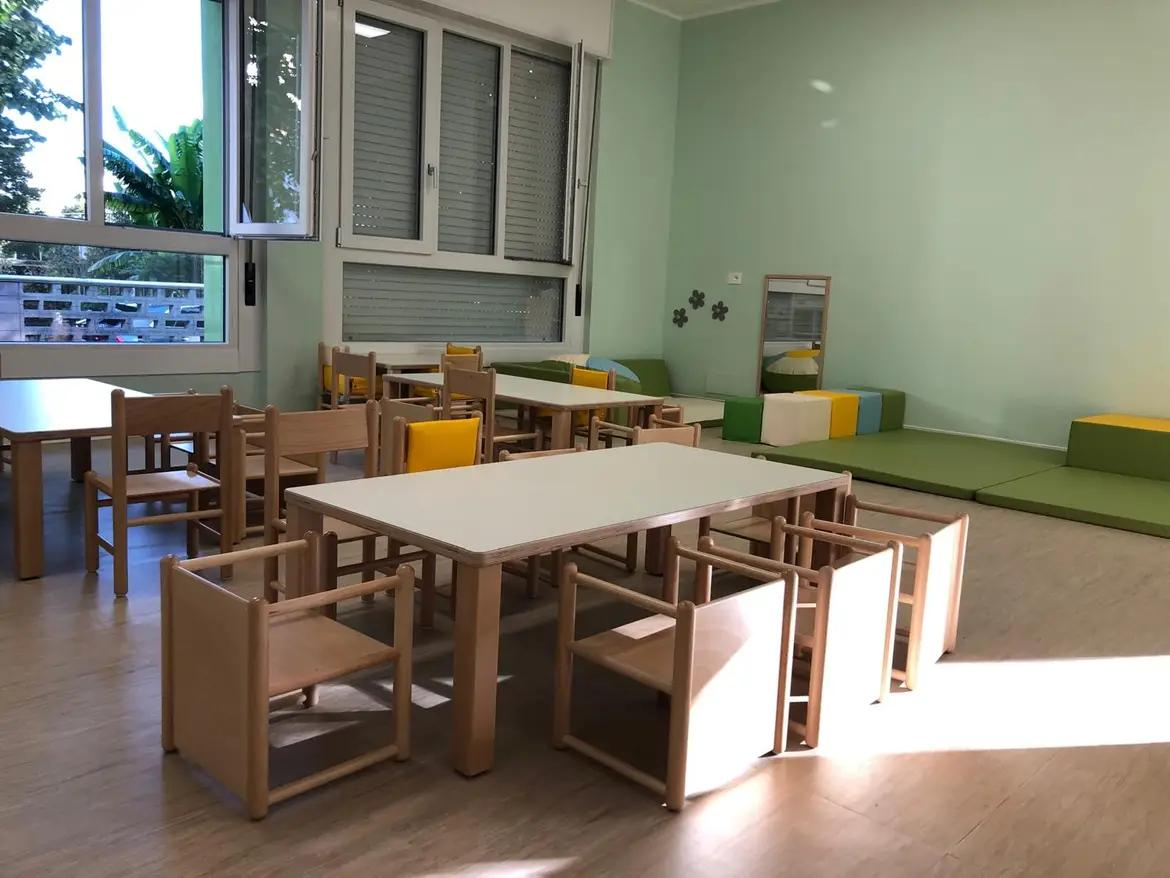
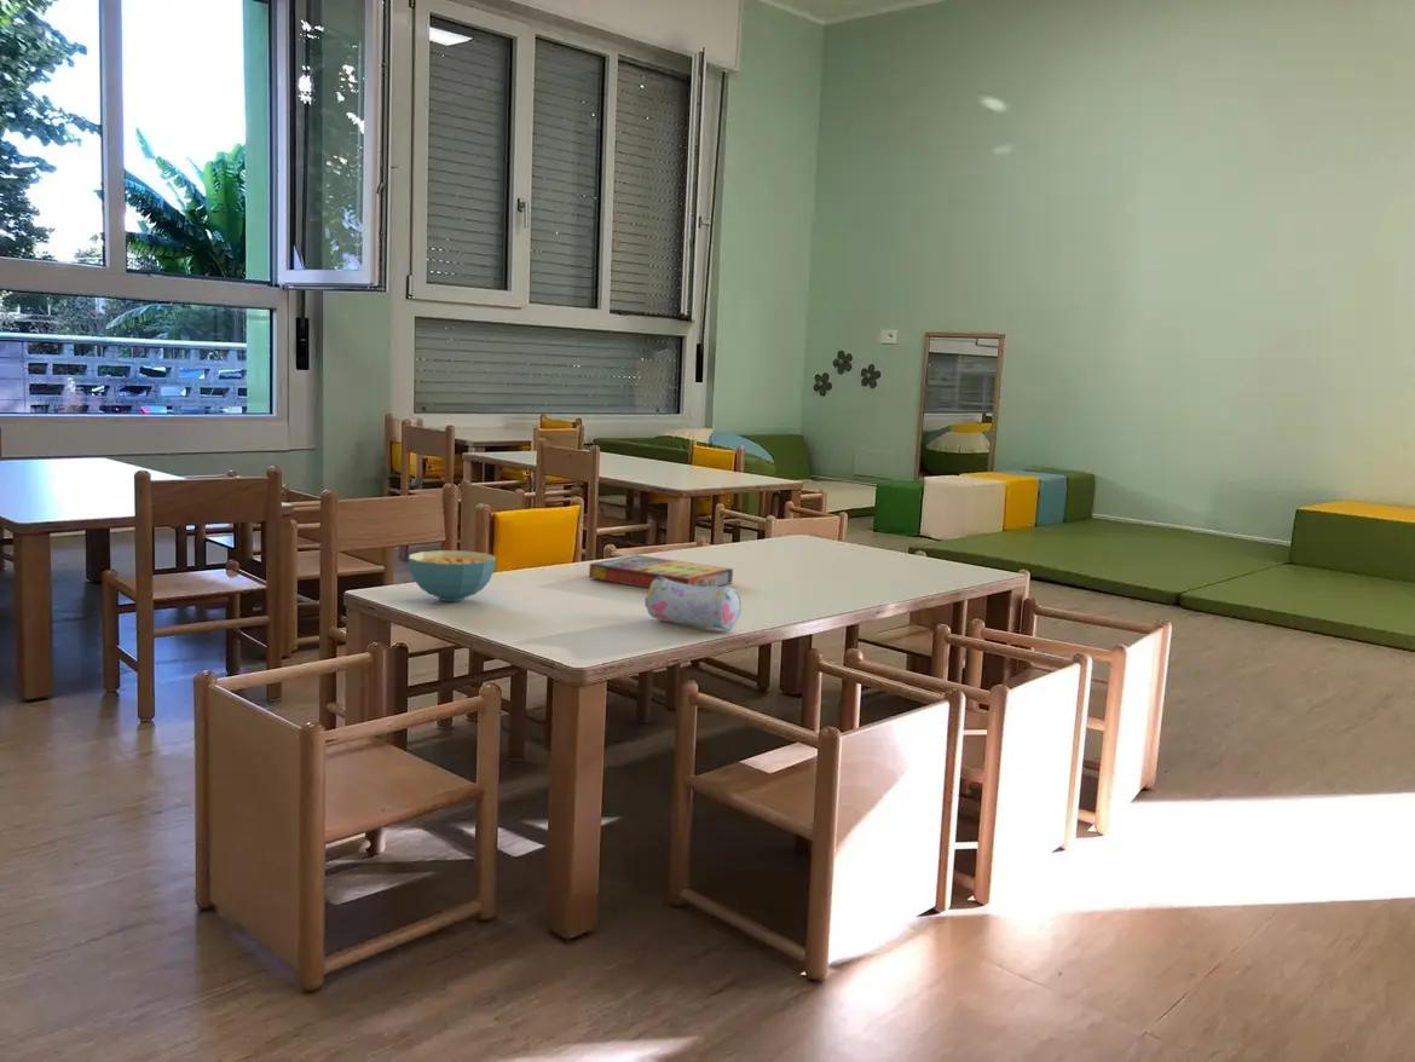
+ pencil case (693, 602)
+ game compilation box (660, 573)
+ cereal bowl (451, 577)
